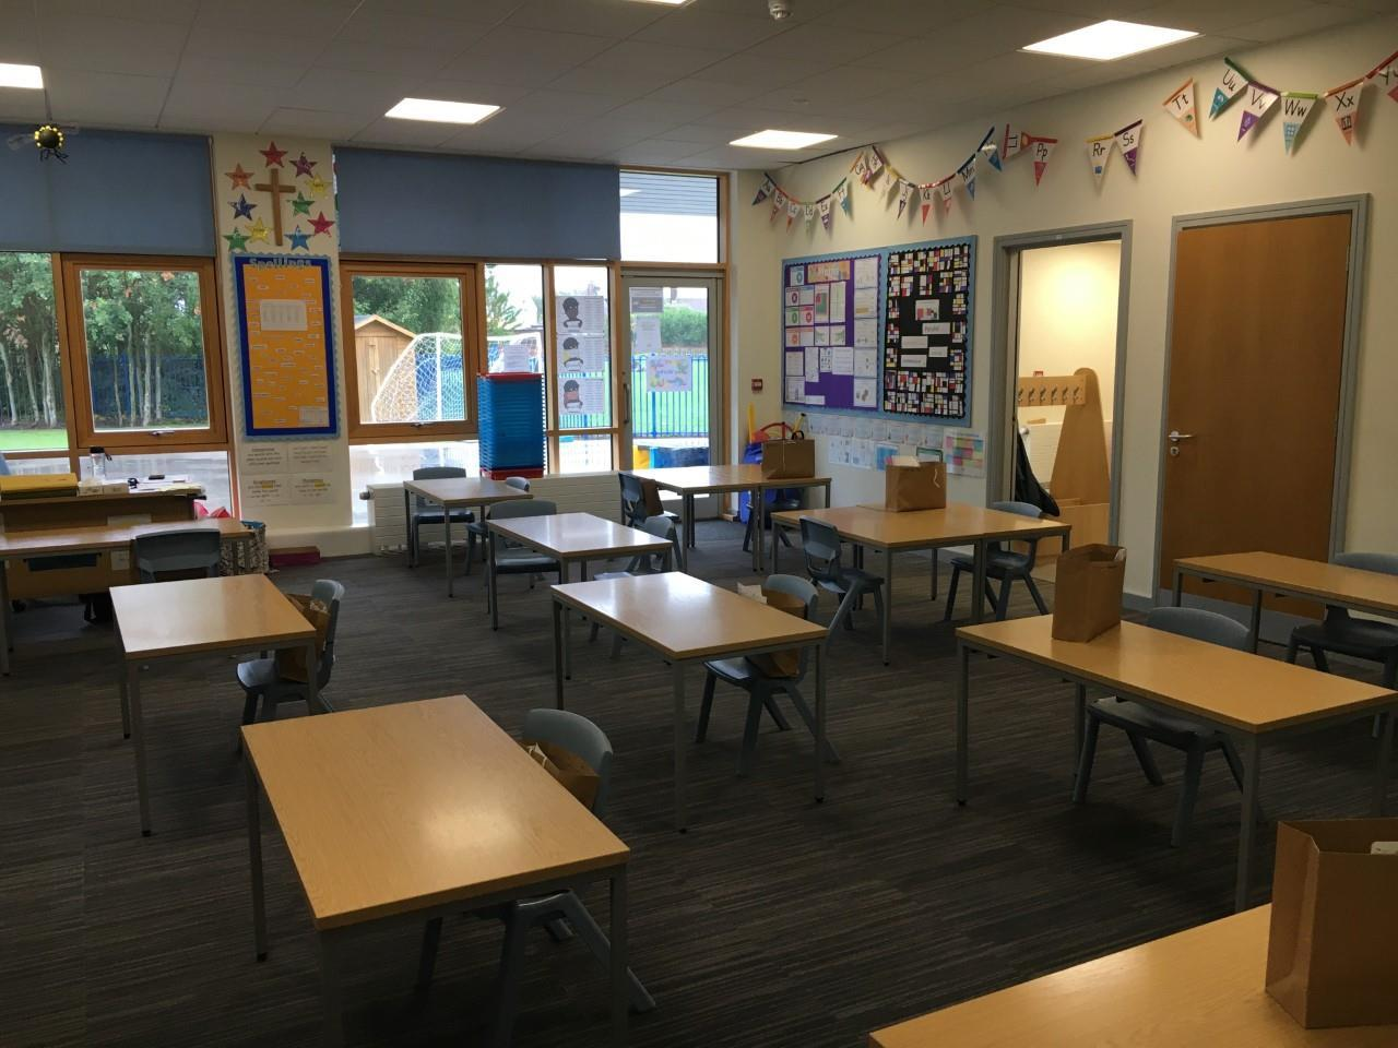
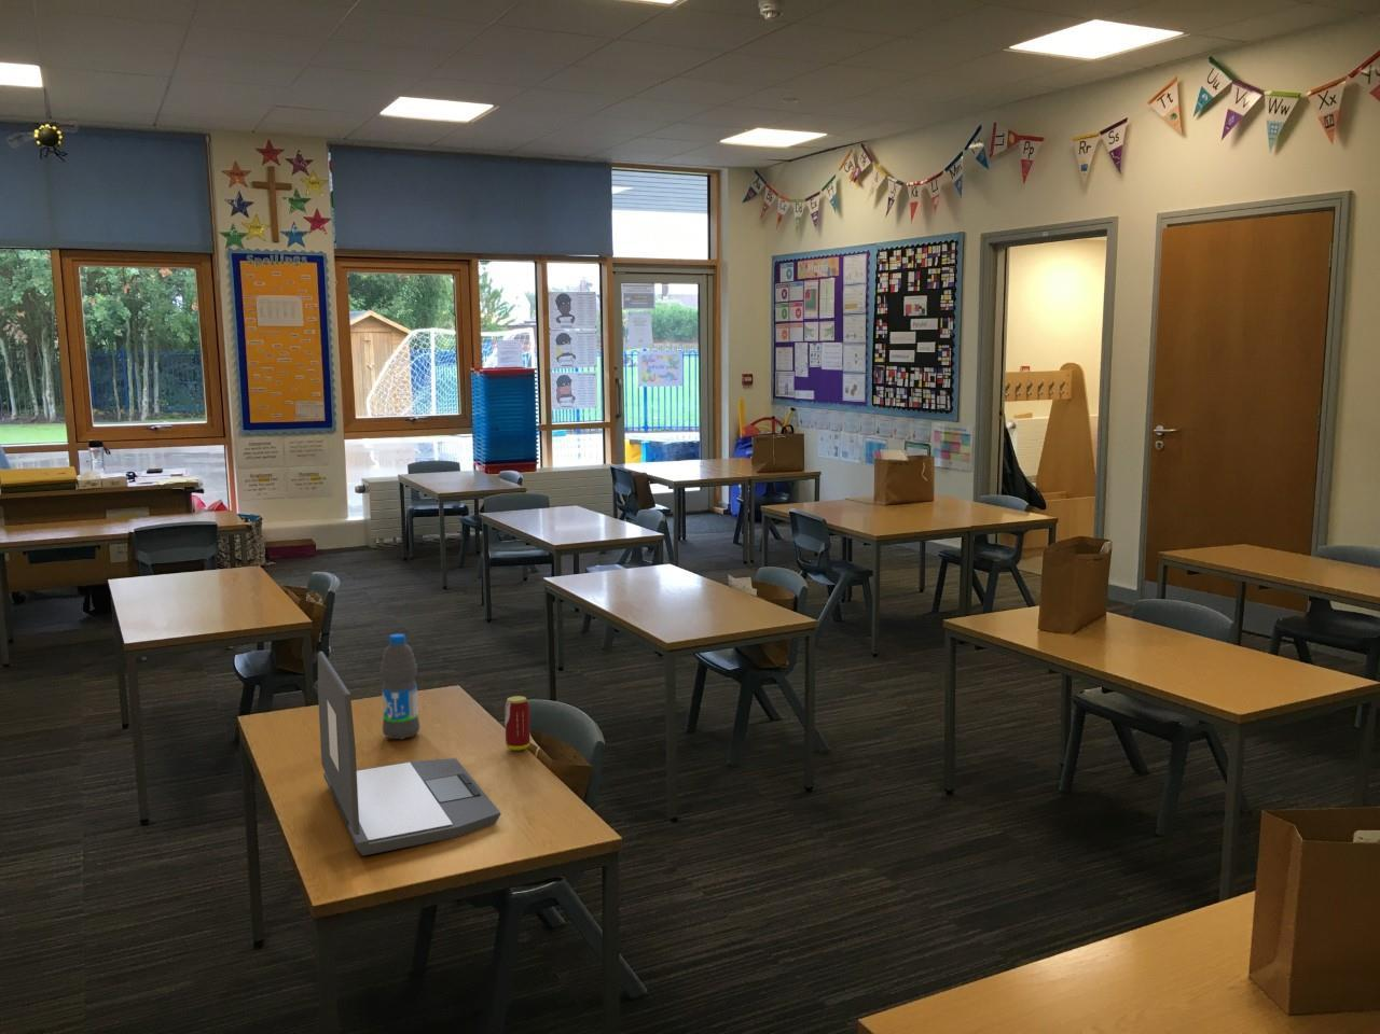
+ water bottle (399, 685)
+ beverage can (516, 722)
+ laptop (405, 761)
